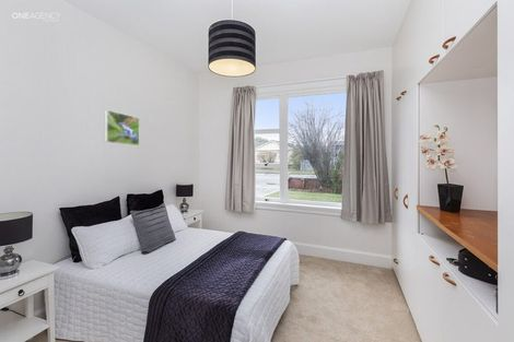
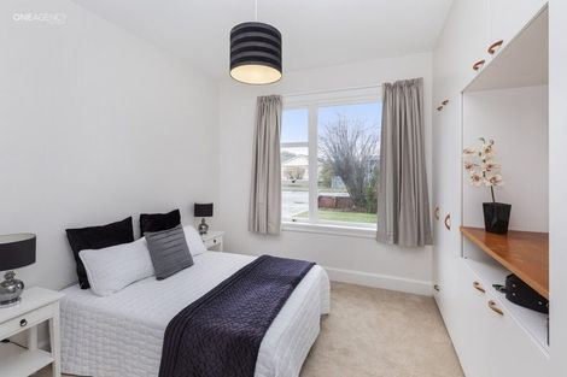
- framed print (122, 129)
